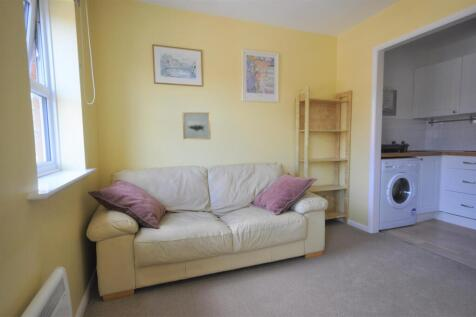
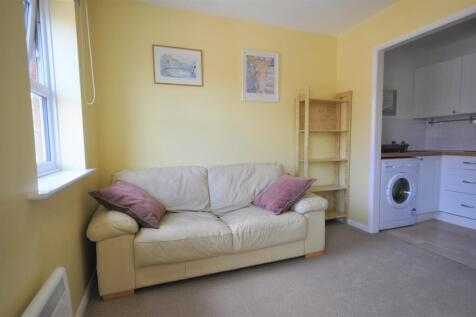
- wall art (196, 126)
